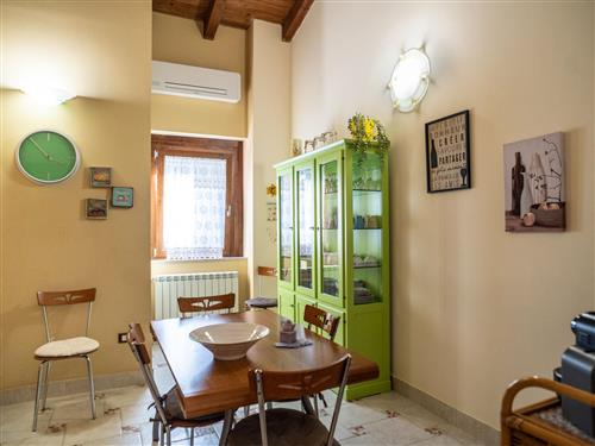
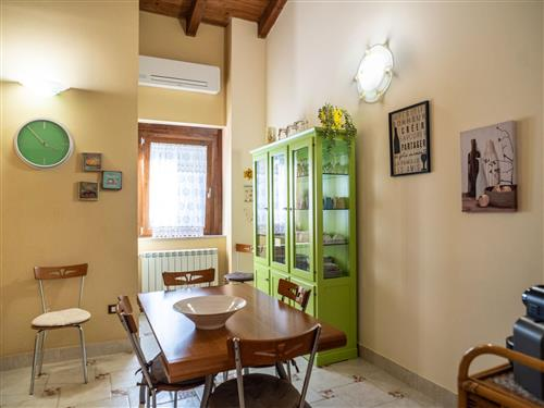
- teapot (289, 331)
